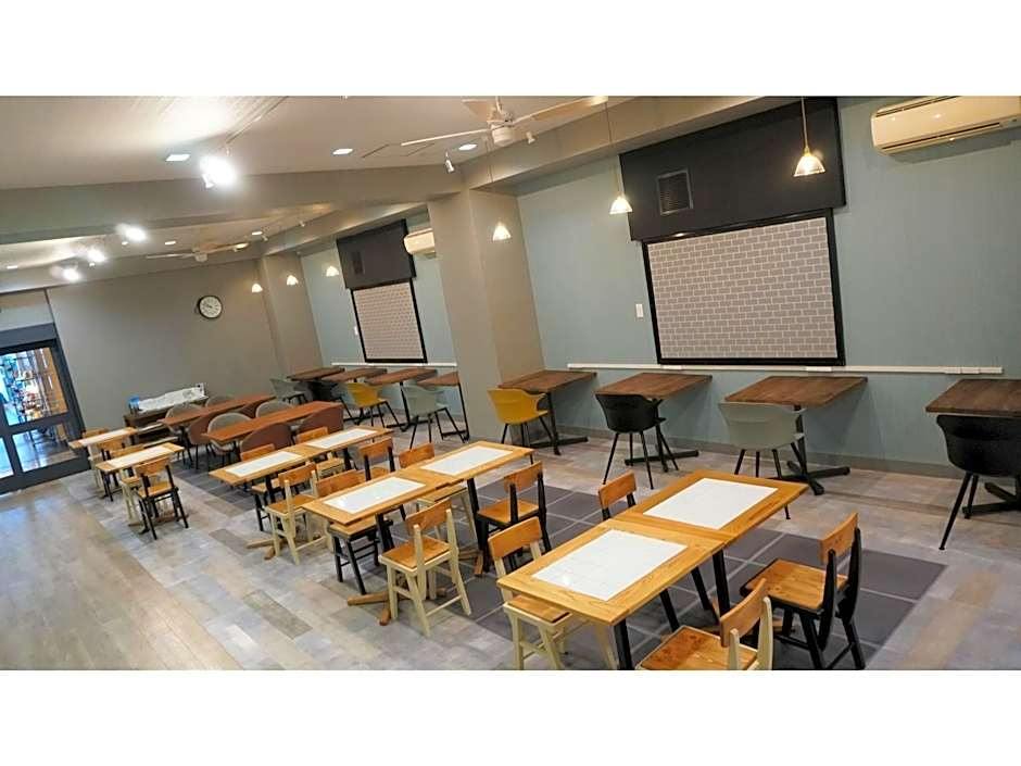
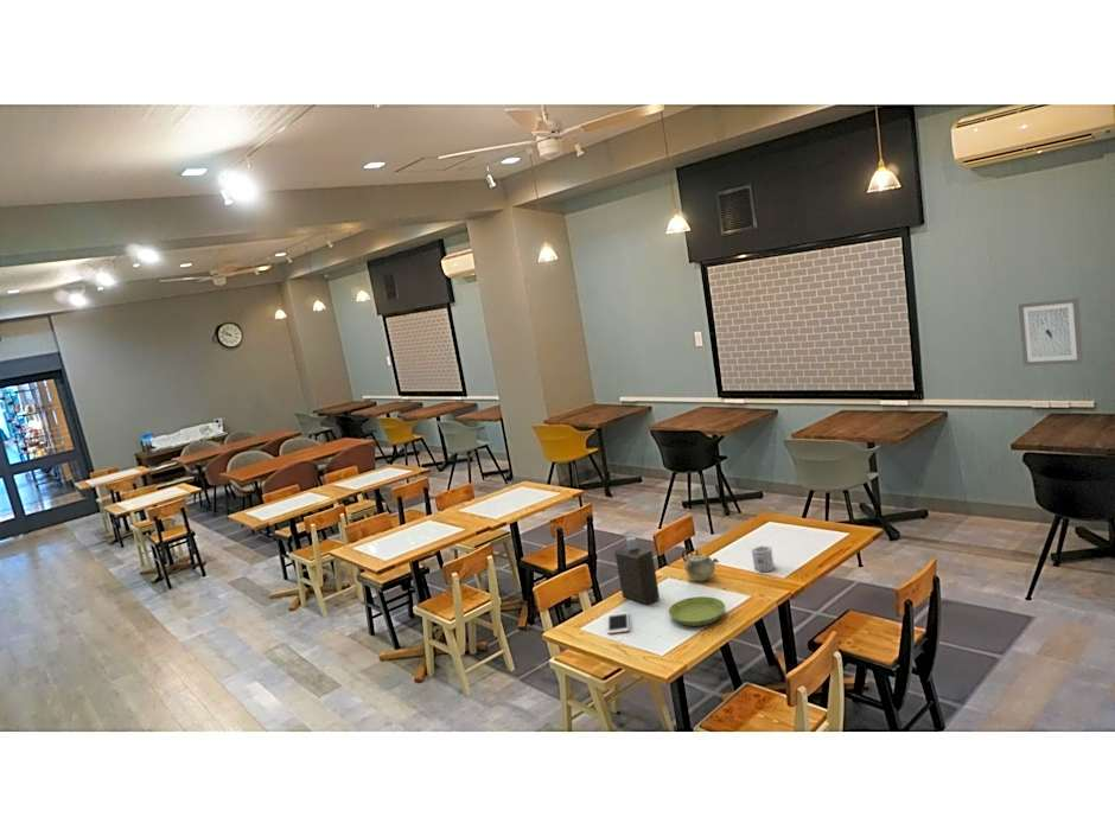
+ teapot (700, 563)
+ bottle (636, 568)
+ wall art (1050, 332)
+ saucer (696, 612)
+ cup (764, 557)
+ cell phone (618, 621)
